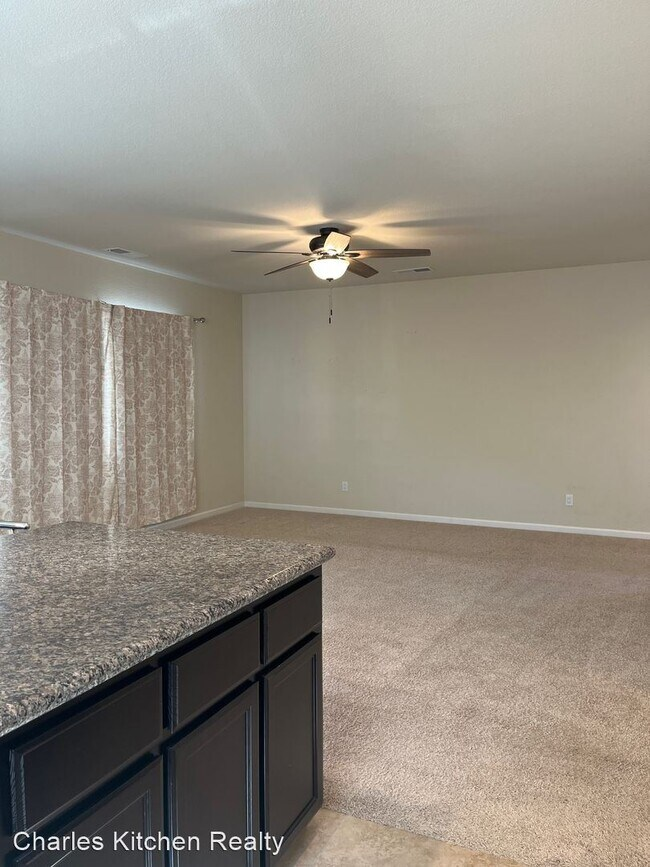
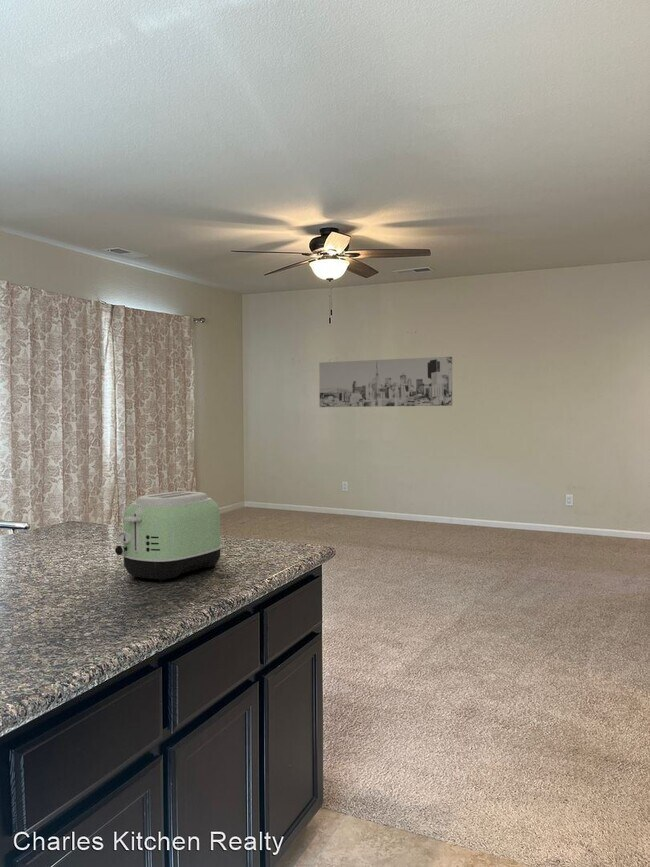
+ toaster (170, 533)
+ wall art (383, 383)
